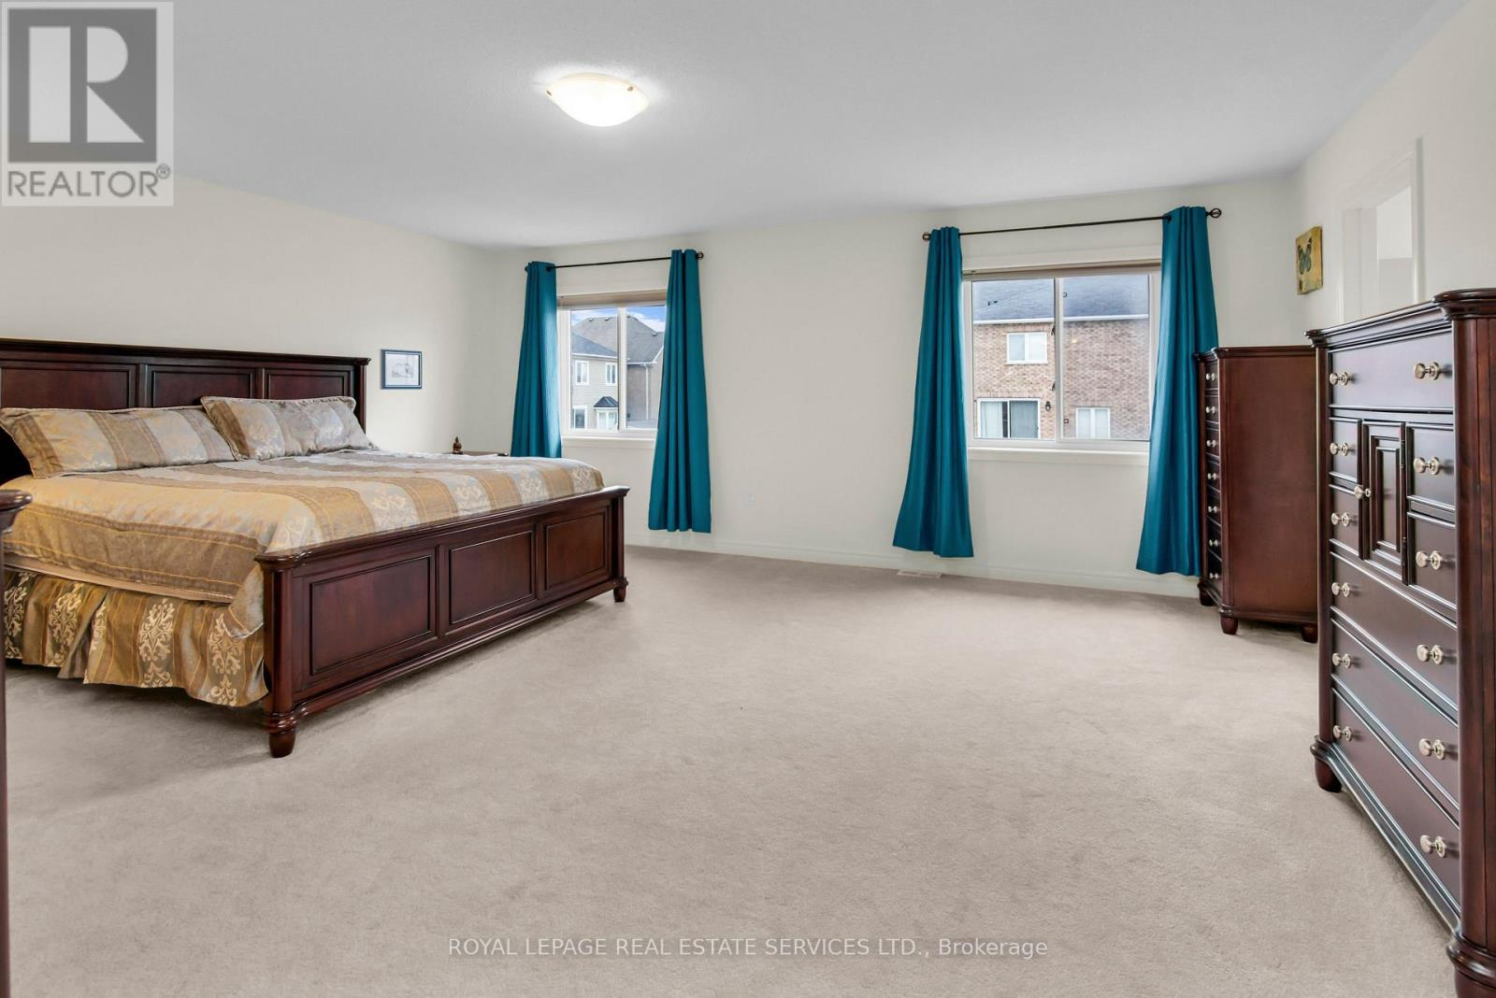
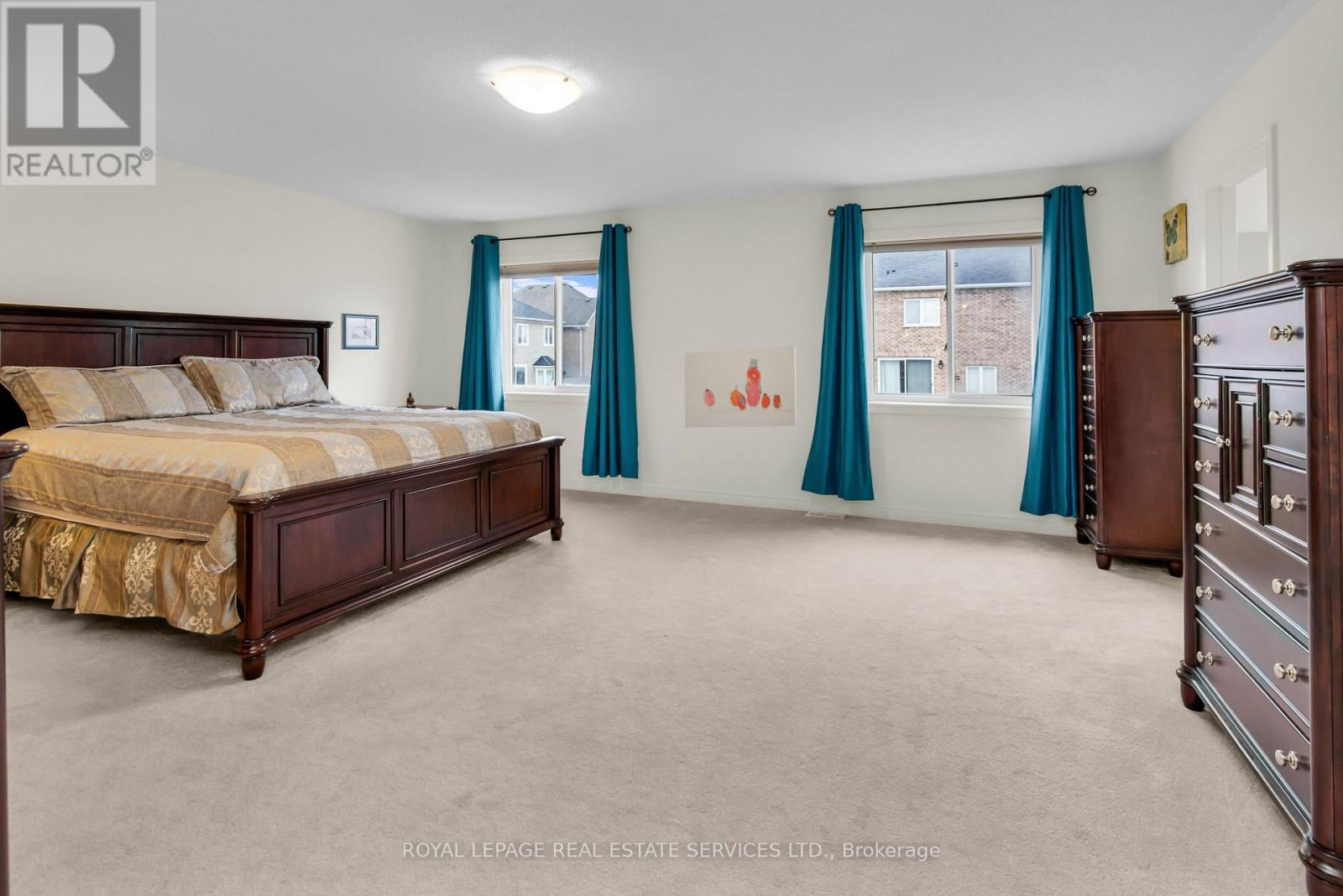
+ wall art (739, 388)
